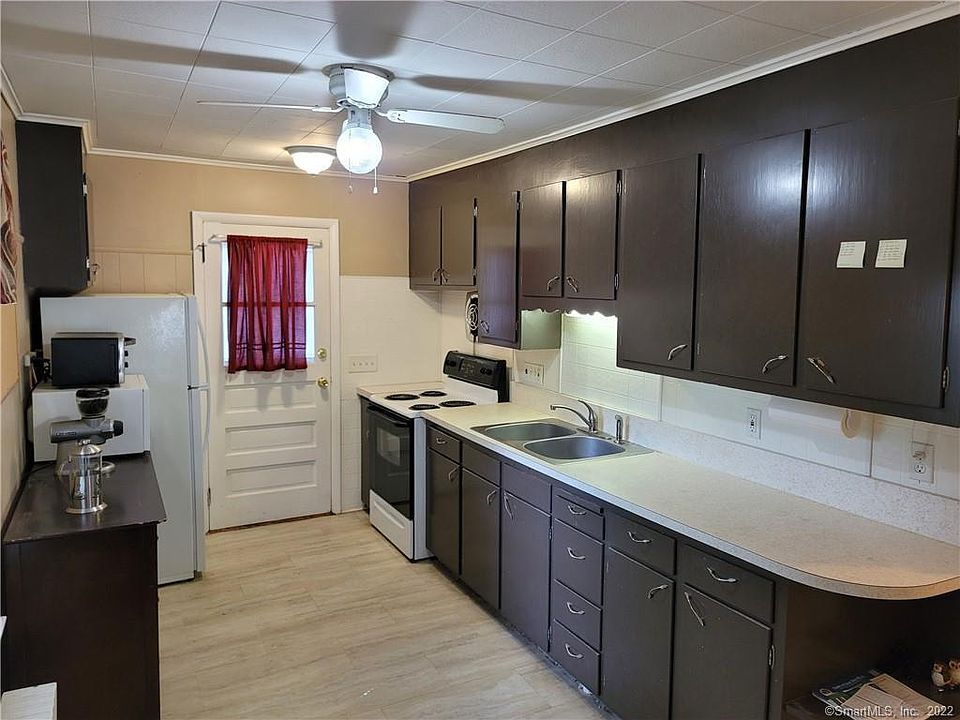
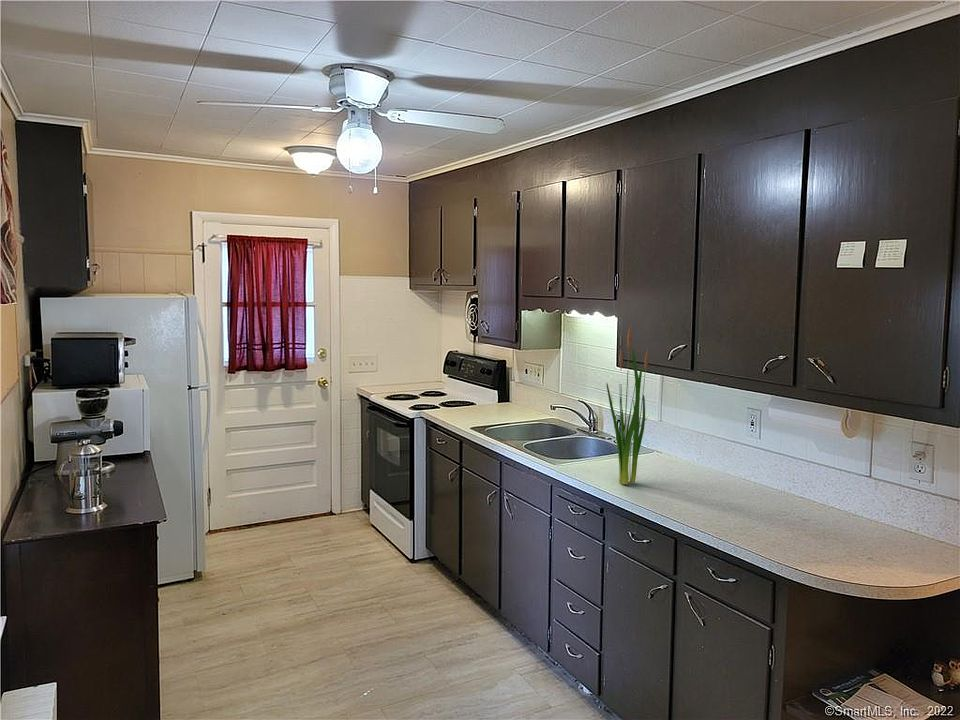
+ plant (631, 404)
